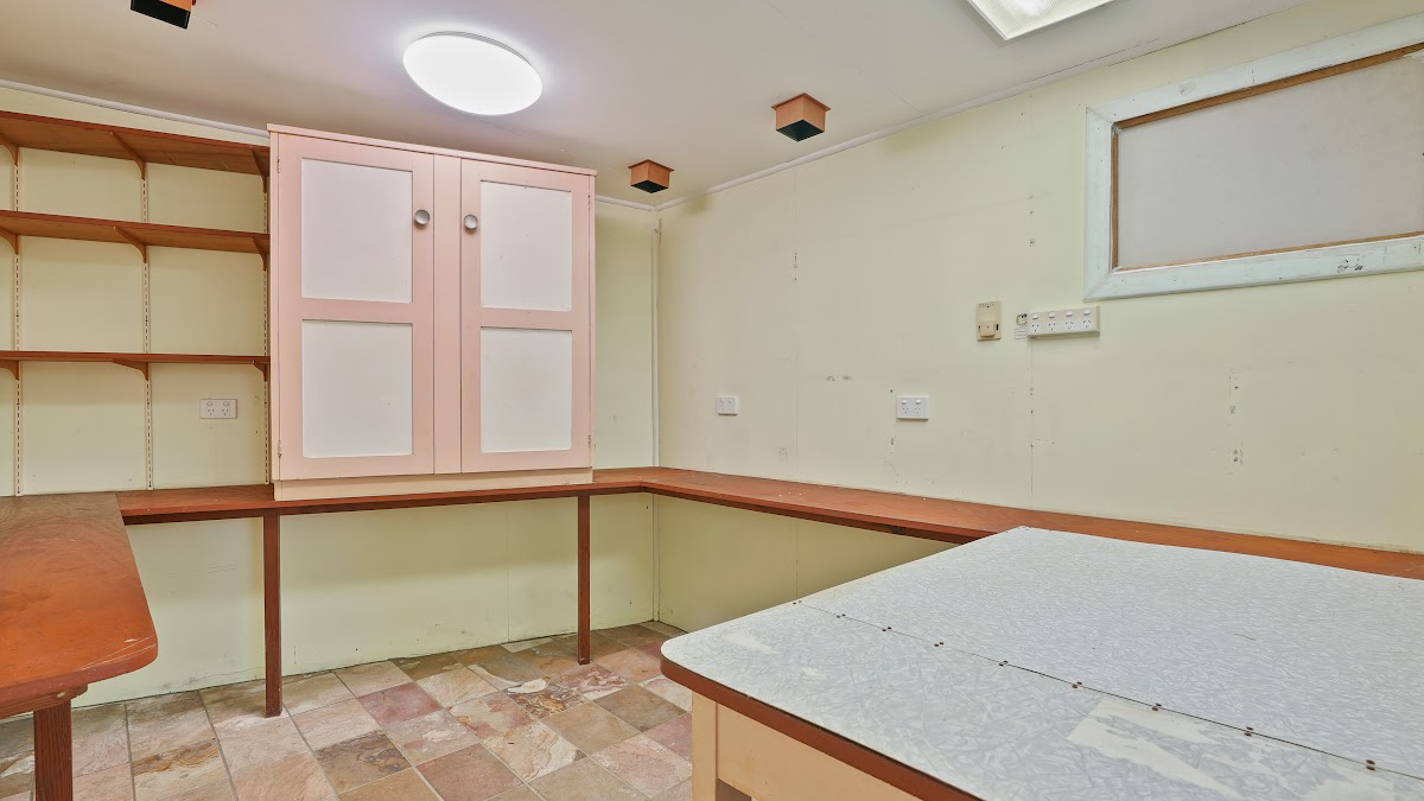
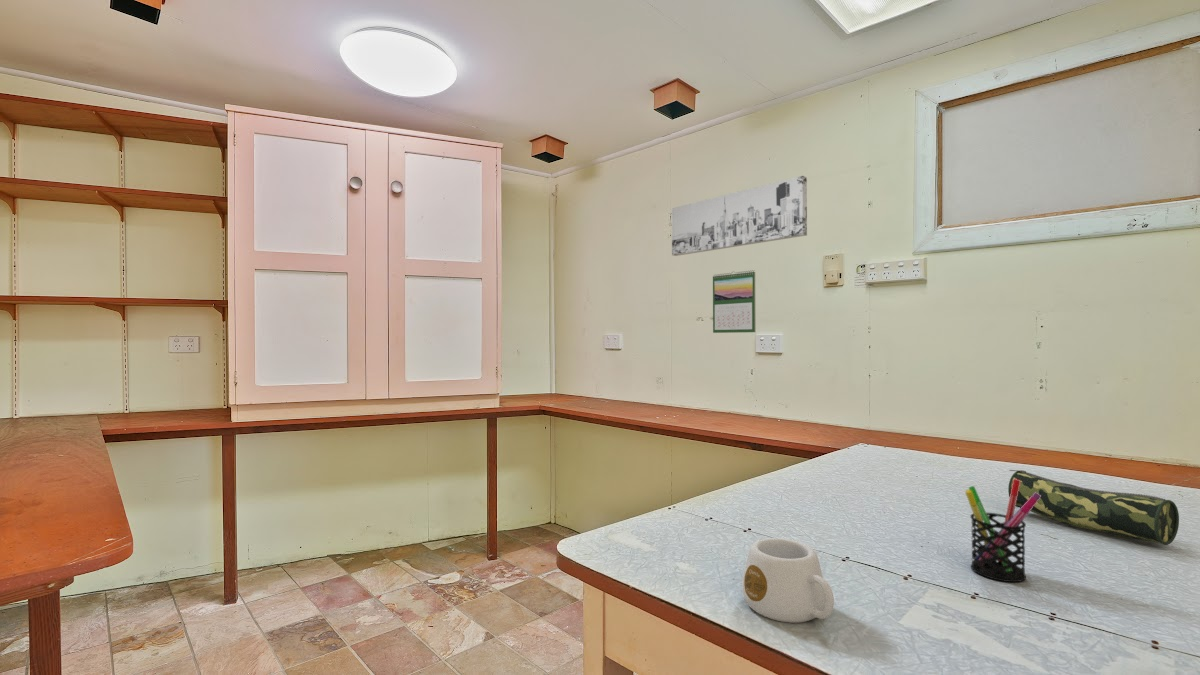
+ pencil case (1082, 504)
+ mug (791, 582)
+ pen holder (995, 524)
+ wall art (732, 220)
+ calendar (733, 301)
